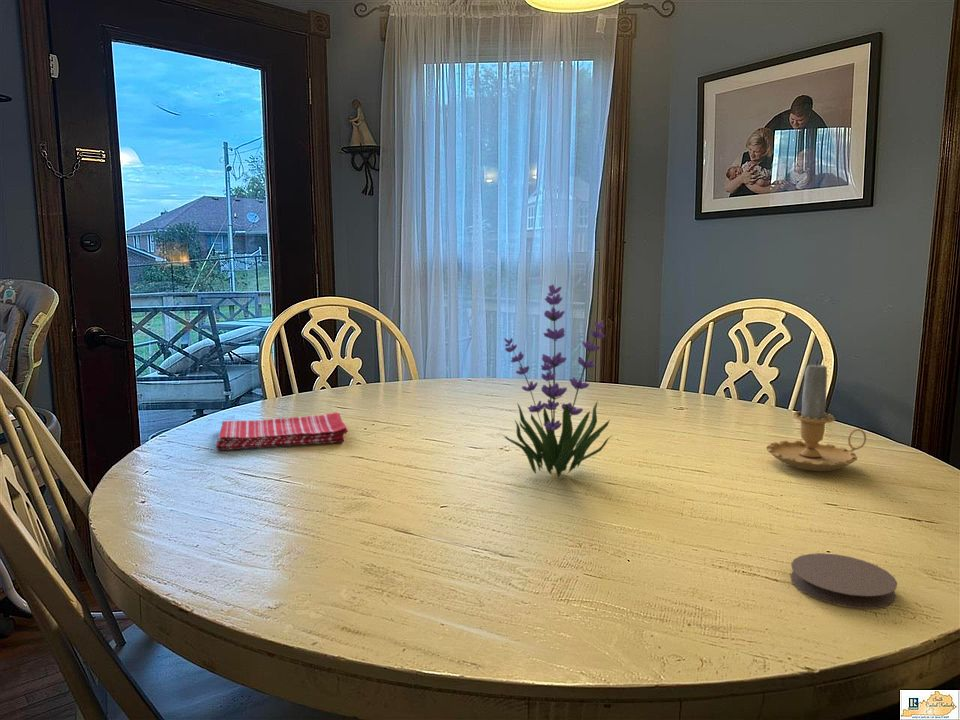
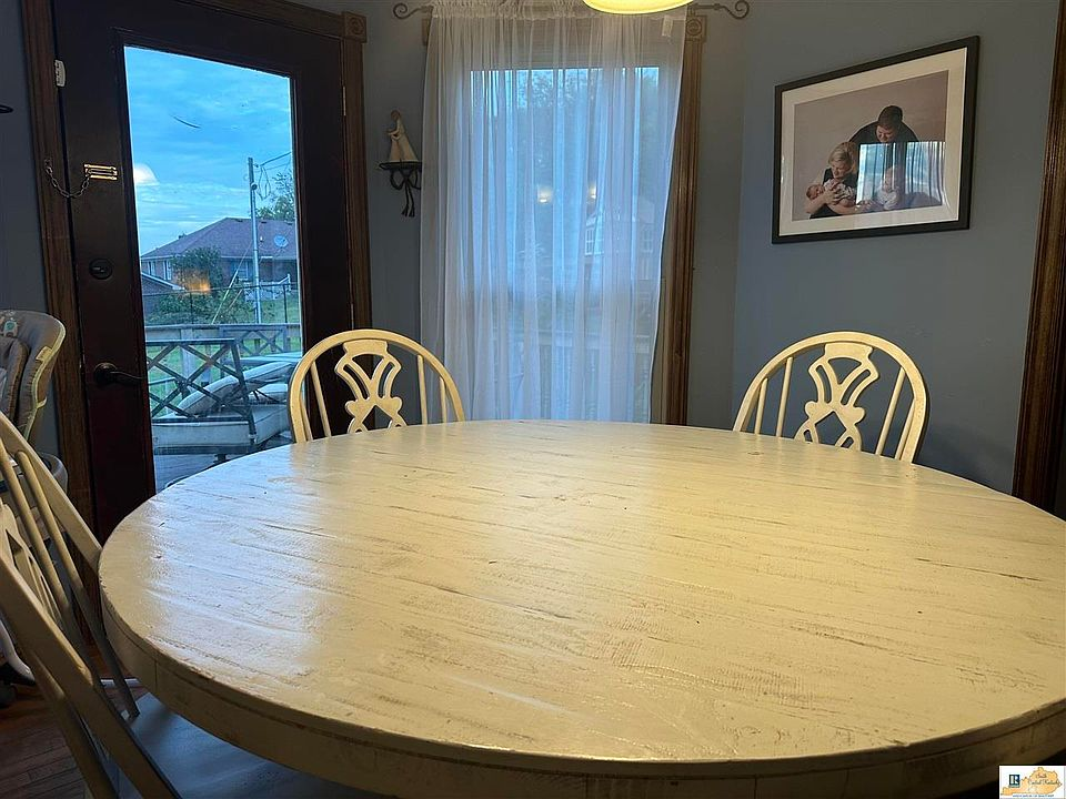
- plant (554, 380)
- dish towel (283, 428)
- coaster (842, 579)
- candle (822, 412)
